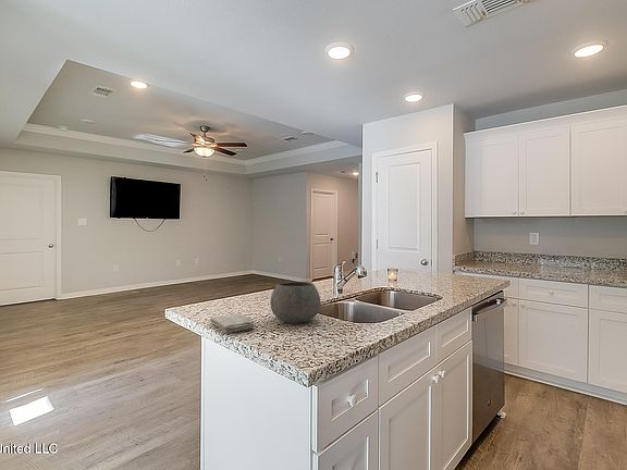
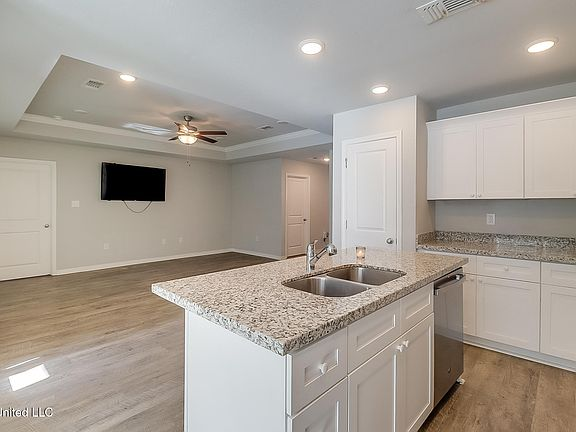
- bowl (295, 301)
- washcloth (232, 321)
